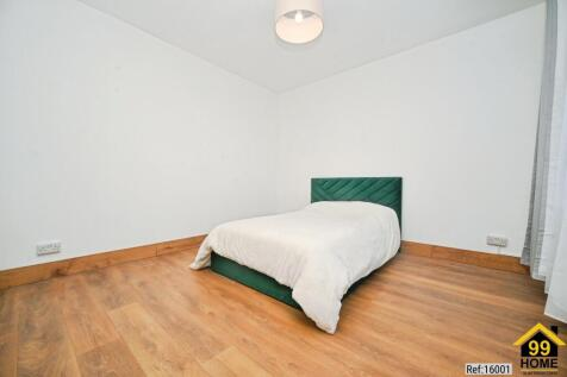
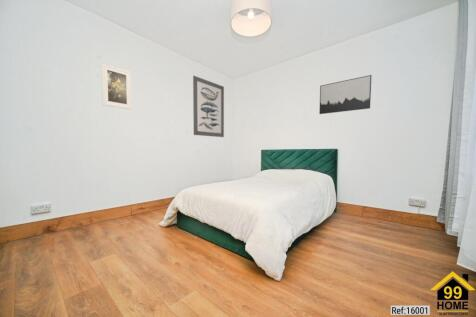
+ wall art (343, 96)
+ wall art (209, 109)
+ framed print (117, 87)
